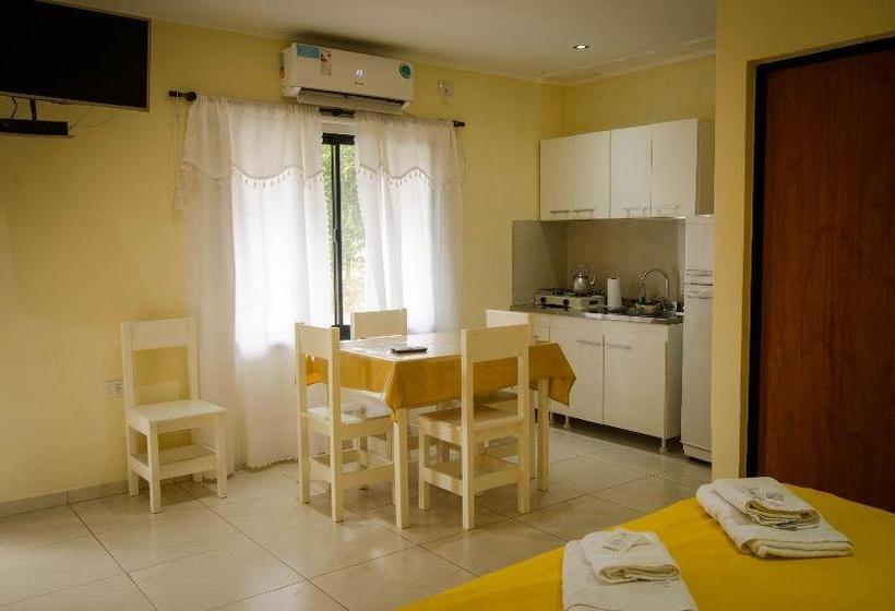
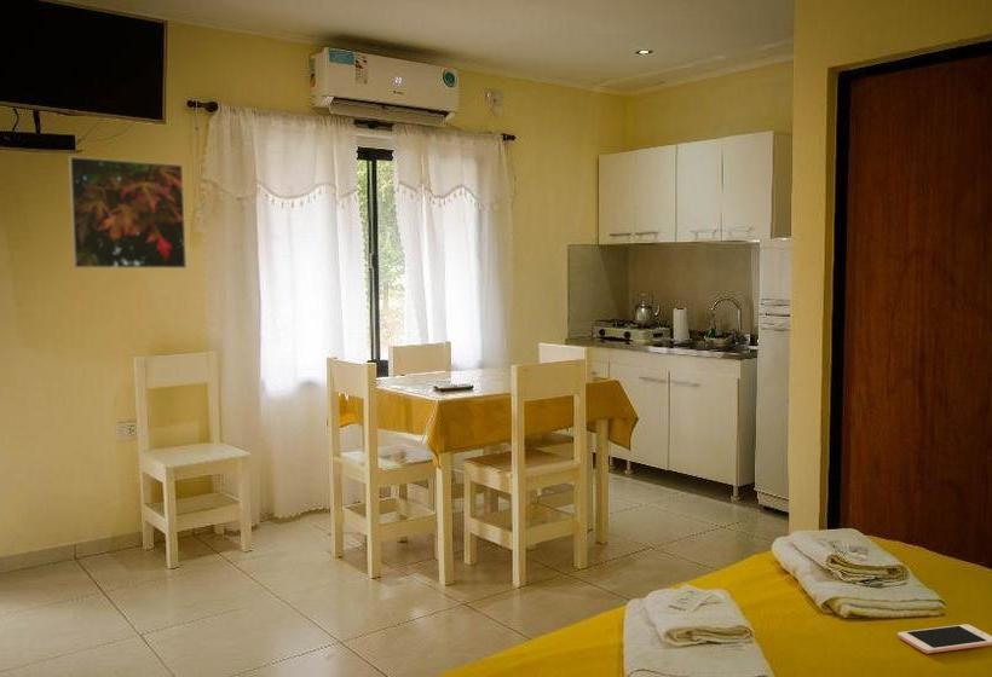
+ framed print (129, 214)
+ cell phone (947, 638)
